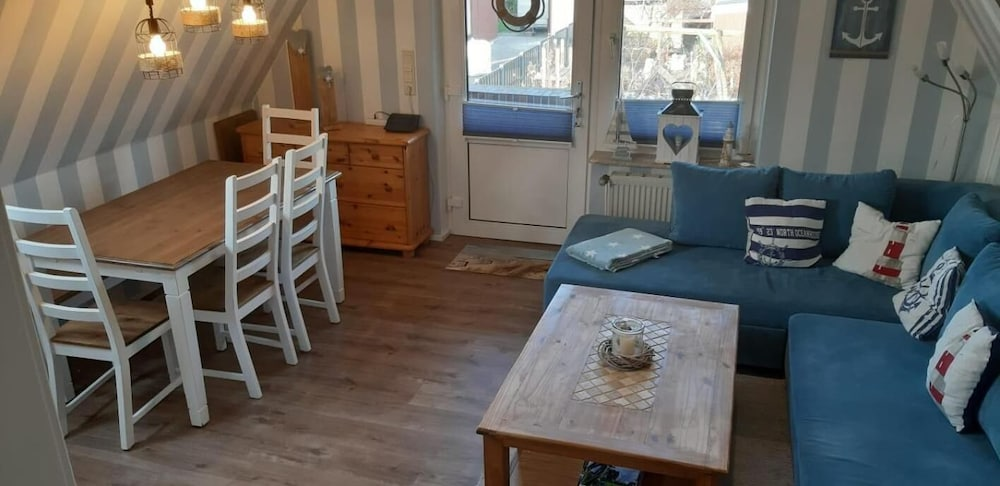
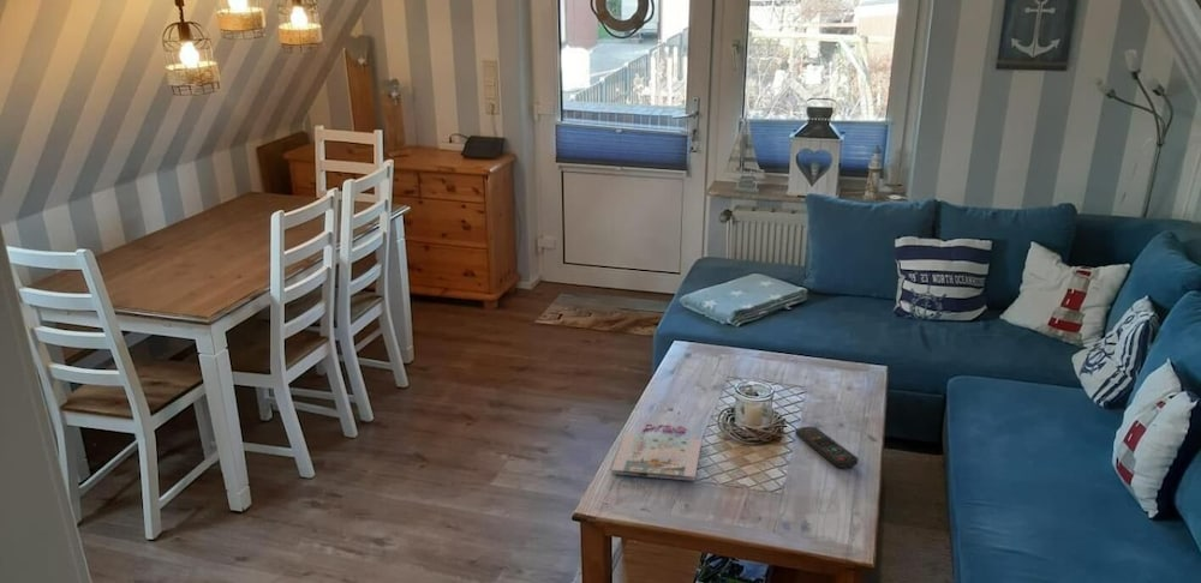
+ remote control (825, 445)
+ magazine (659, 449)
